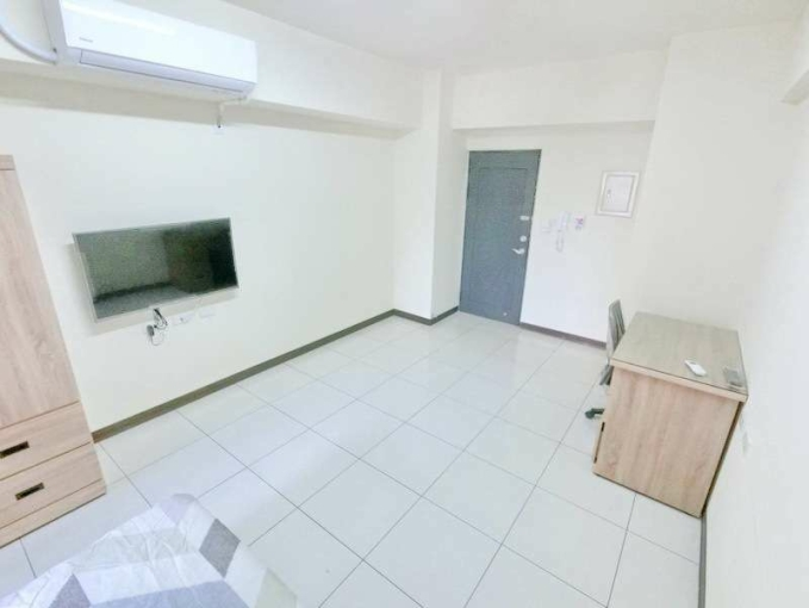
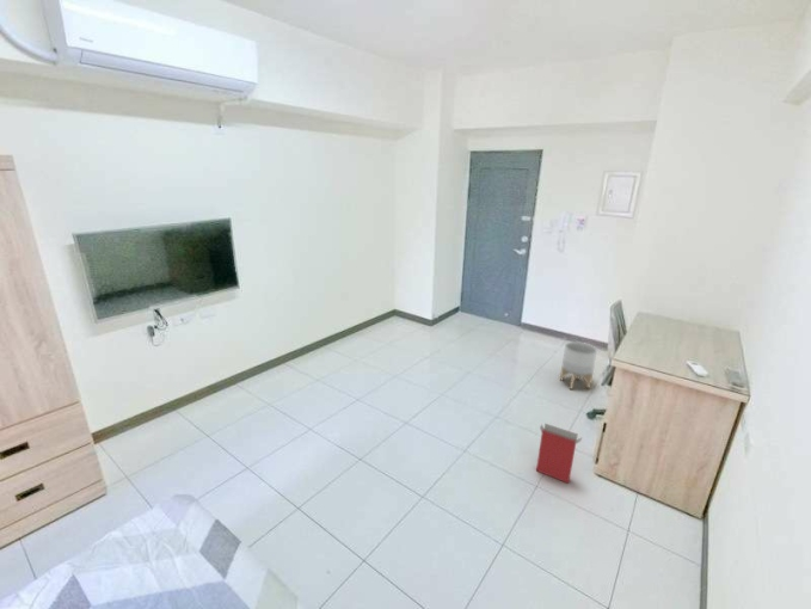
+ planter (577, 365)
+ cardboard box (557, 454)
